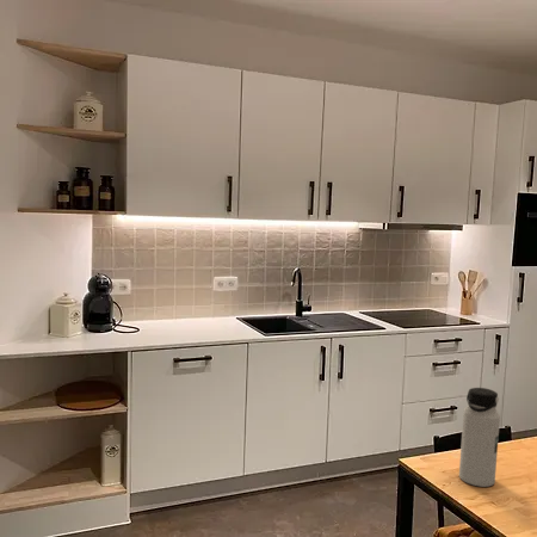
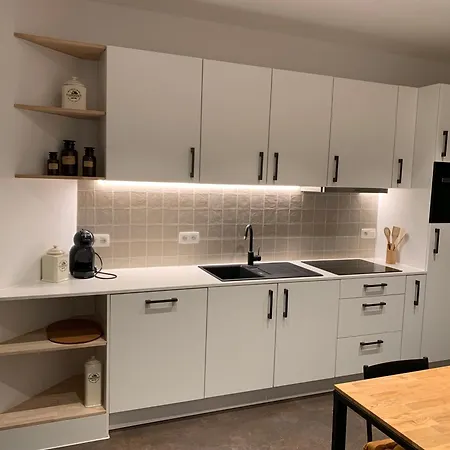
- water bottle (480, 434)
